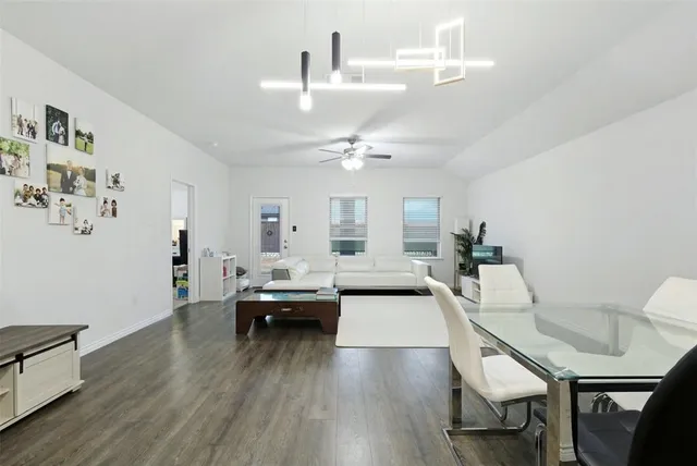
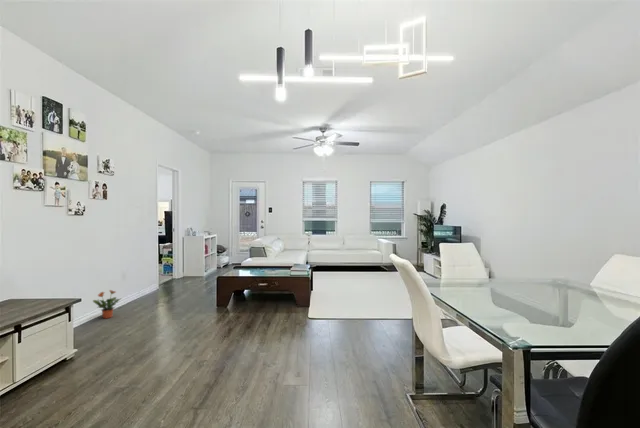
+ potted plant (107, 303)
